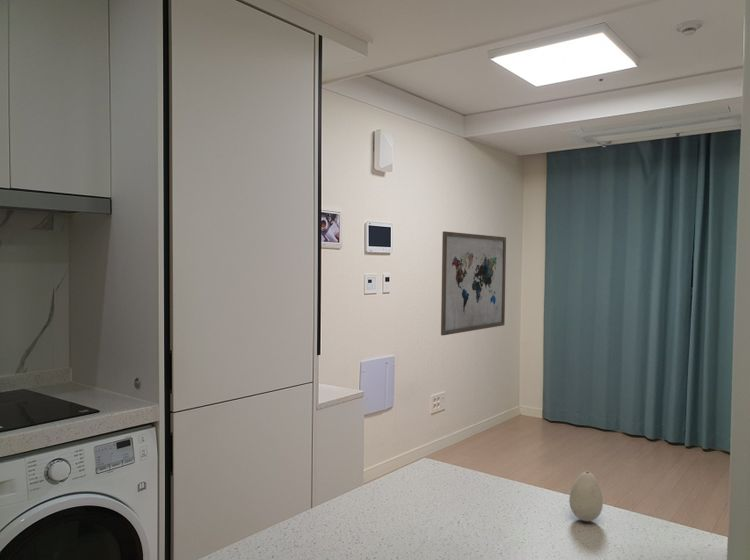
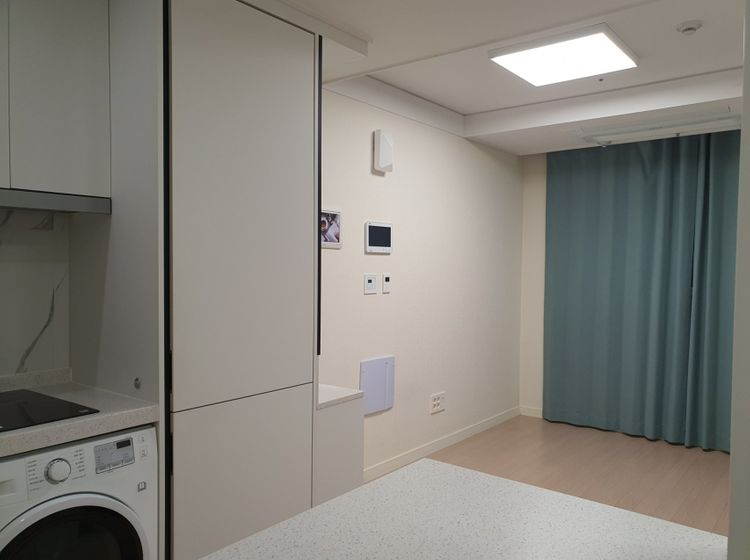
- wall art (476, 282)
- decorative egg (586, 495)
